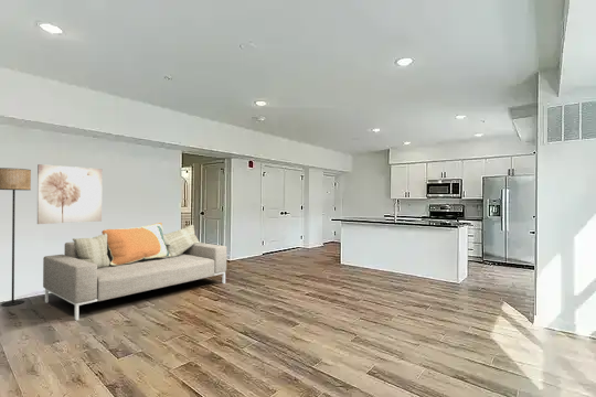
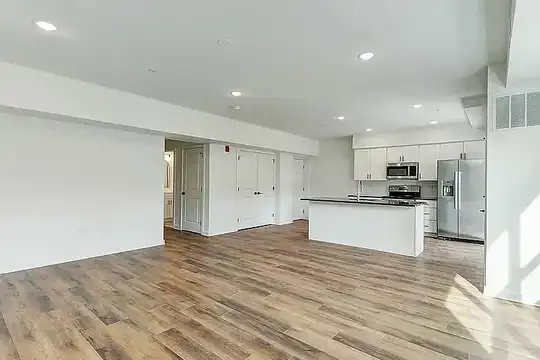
- wall art (72, 194)
- floor lamp (13, 236)
- sofa (145, 258)
